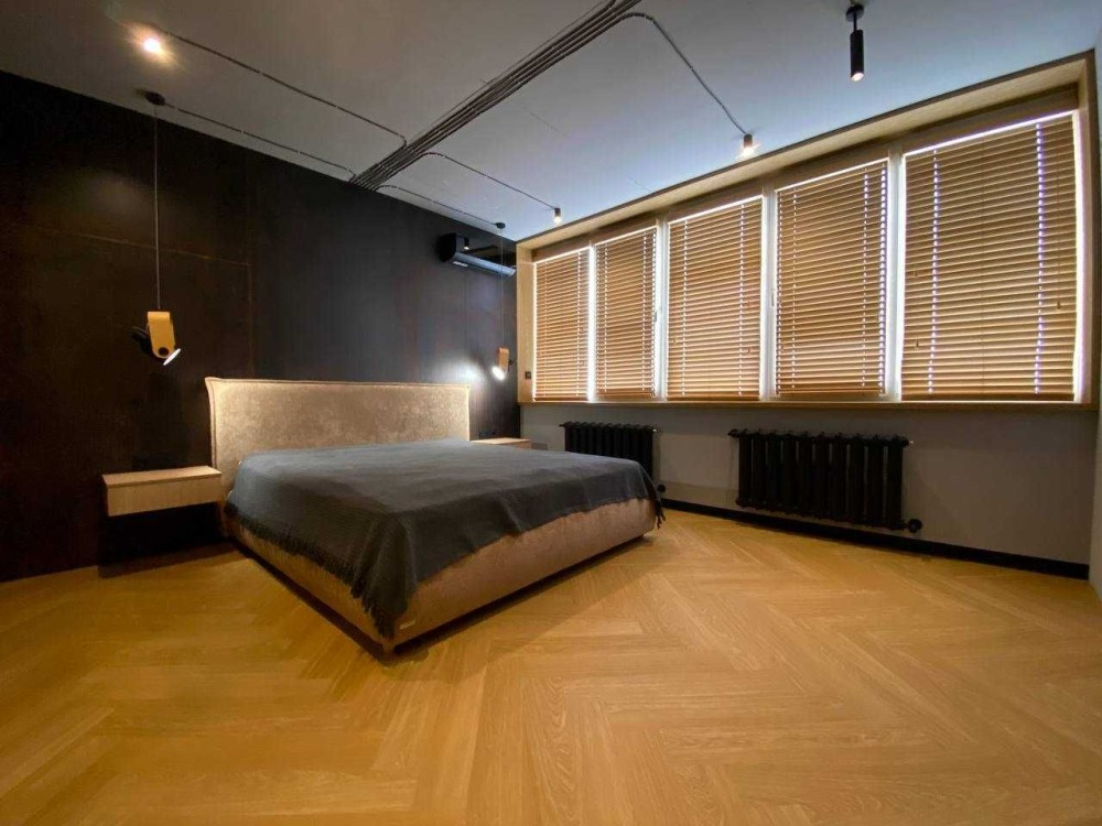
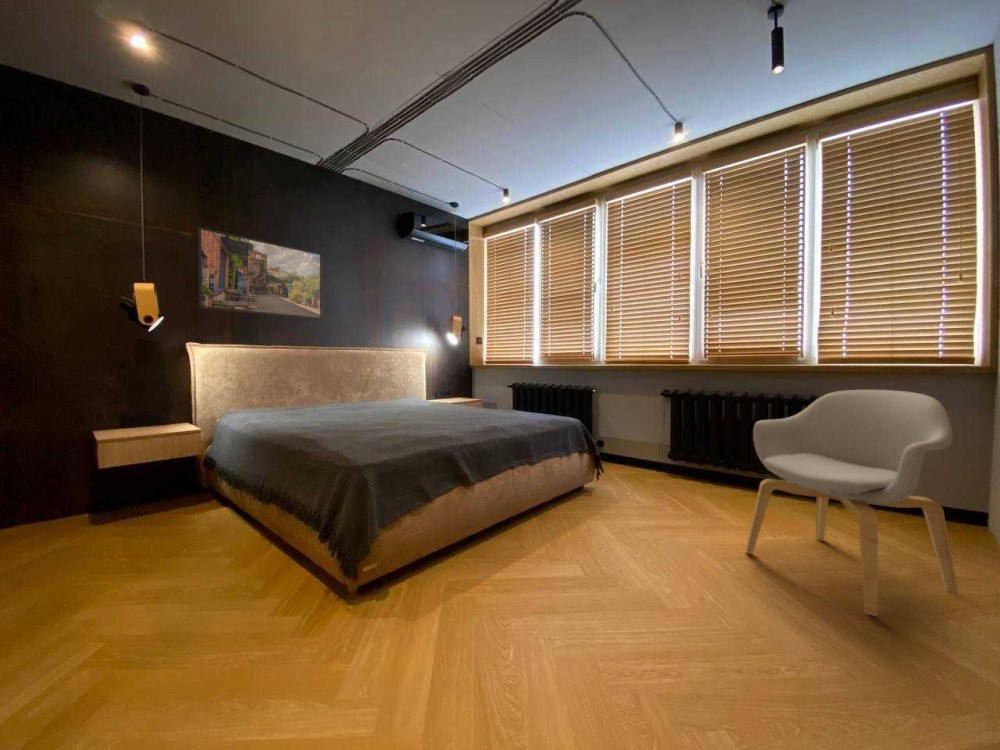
+ armchair (845, 481)
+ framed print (266, 278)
